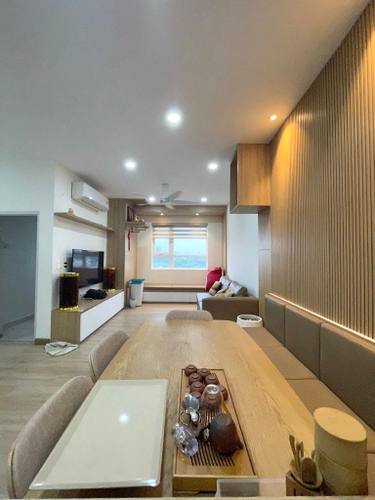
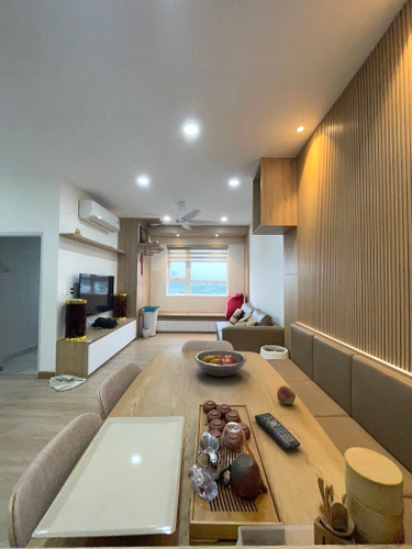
+ fruit (286, 394)
+ remote control (275, 428)
+ fruit bowl (220, 362)
